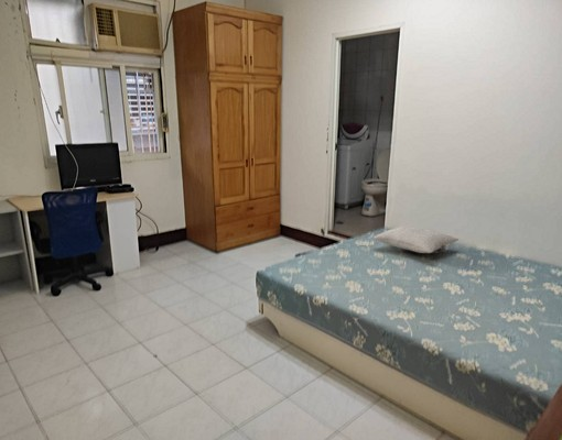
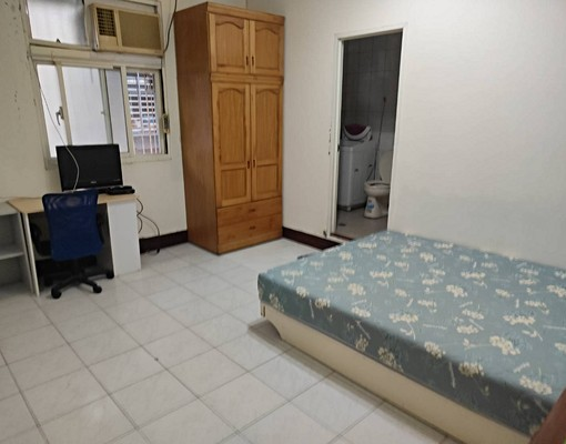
- pillow (415, 240)
